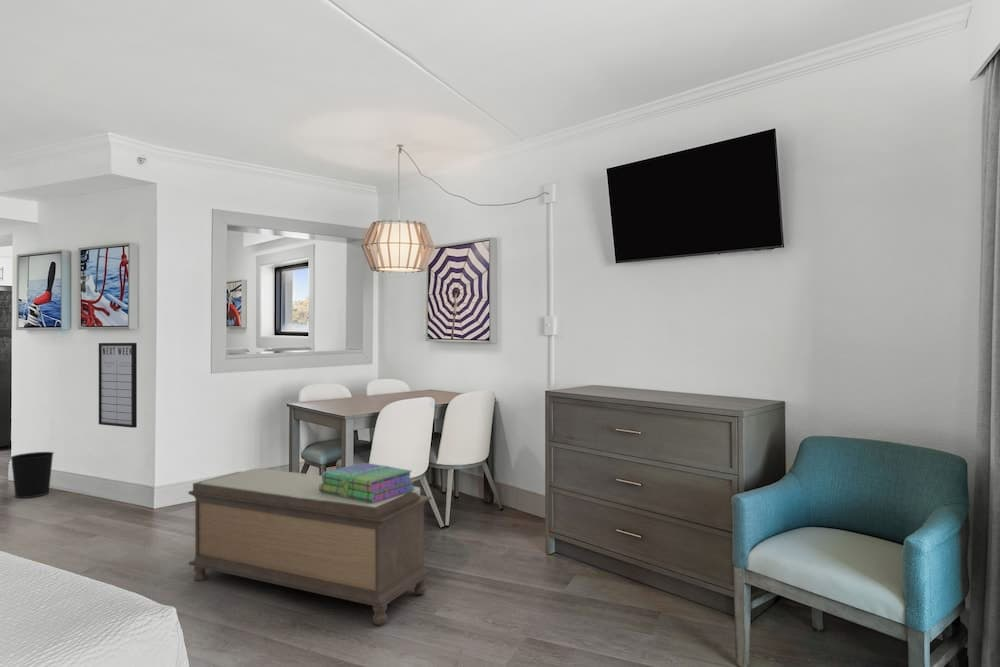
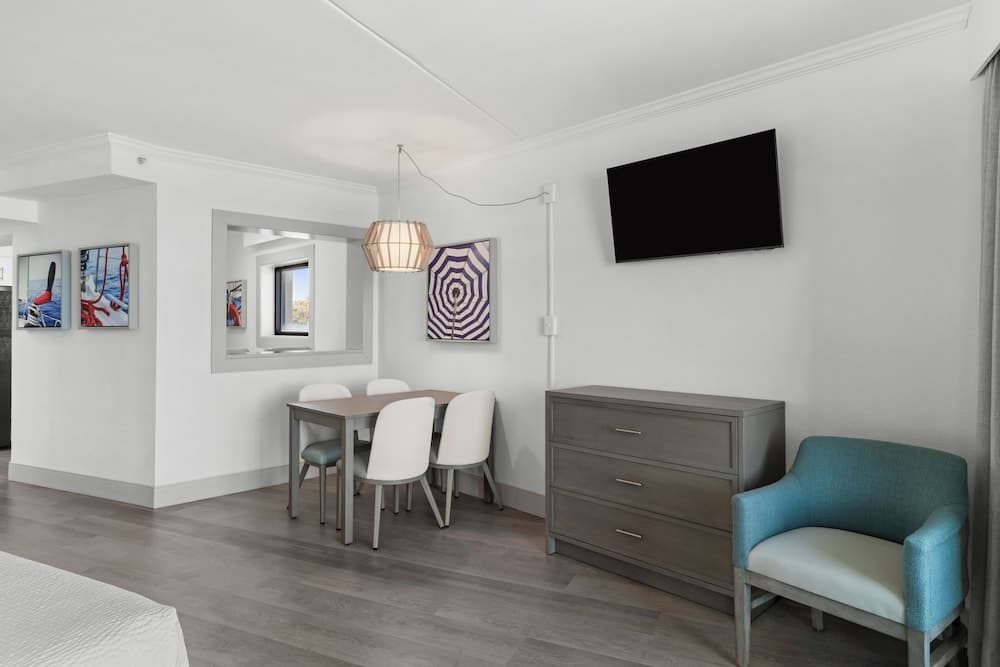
- stack of books (367, 480)
- wastebasket (32, 474)
- writing board (117, 384)
- bench (307, 535)
